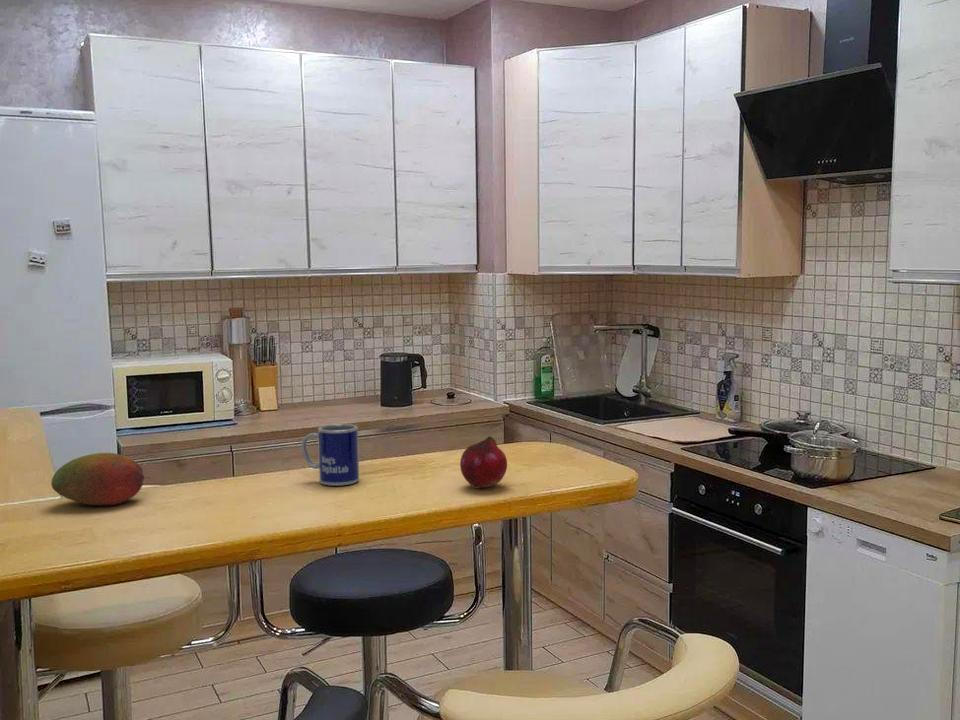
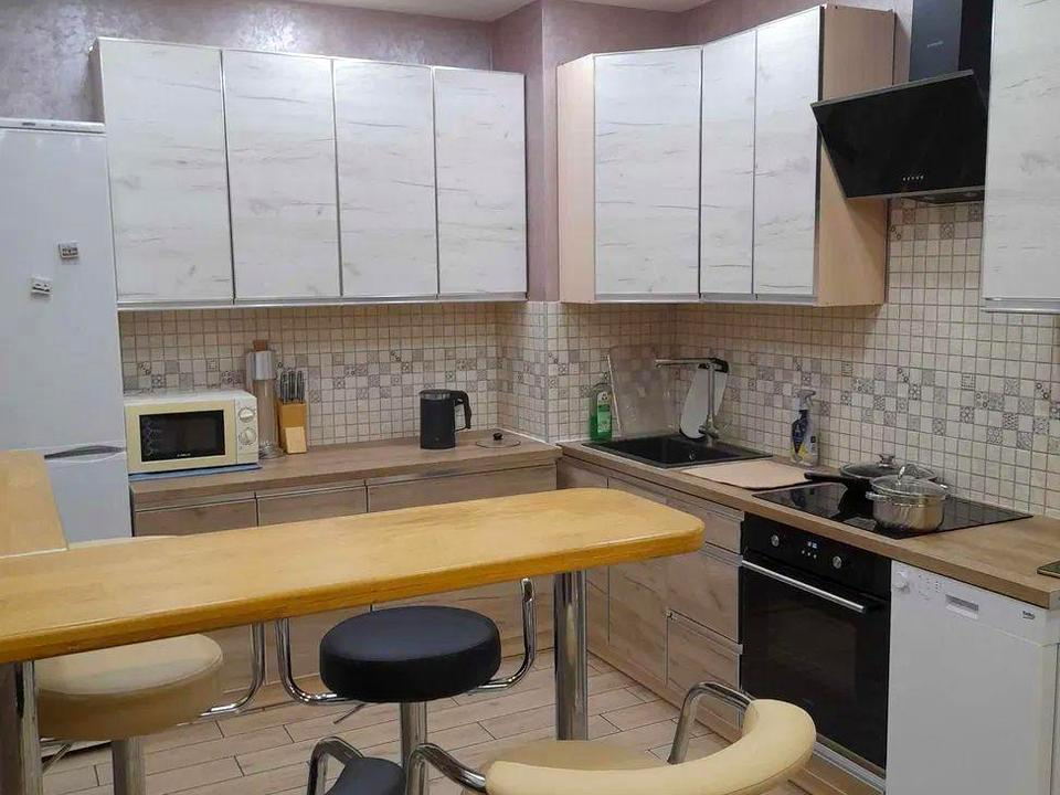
- mug (329, 454)
- fruit (99, 479)
- fruit (483, 462)
